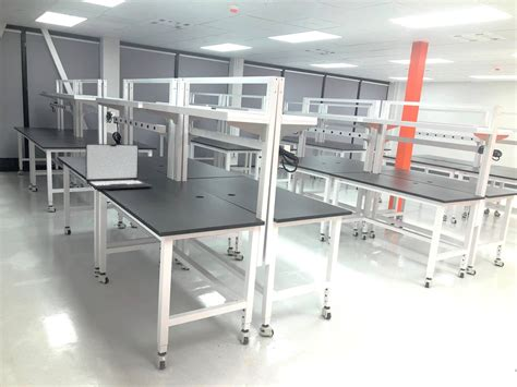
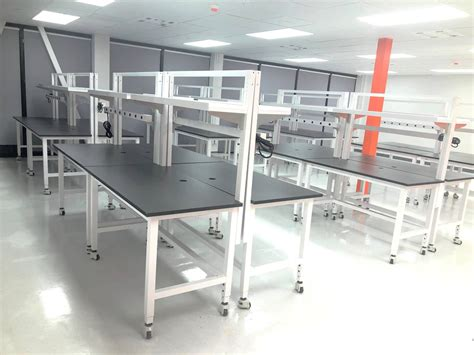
- laptop (119, 166)
